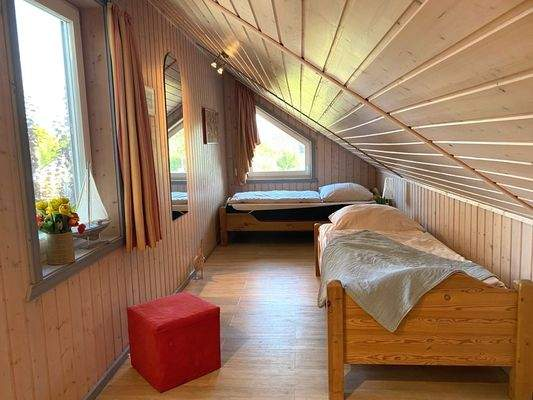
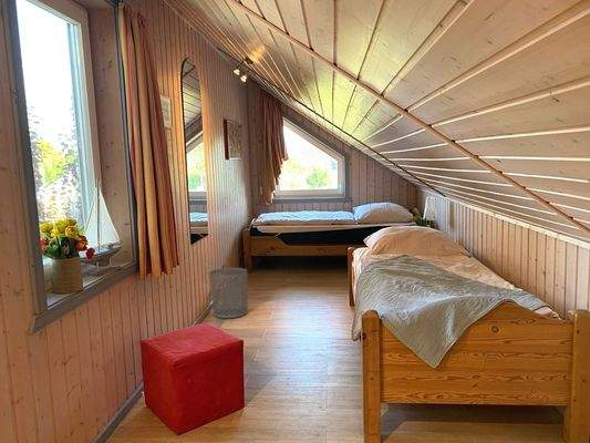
+ waste bin (229, 292)
